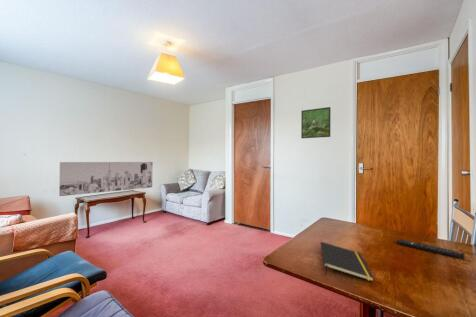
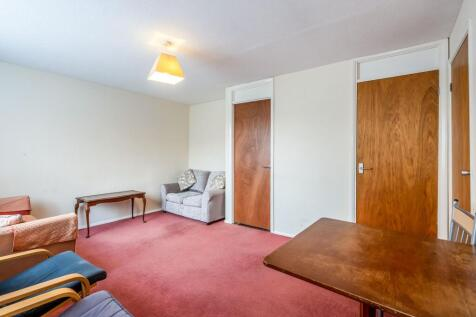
- notepad (343, 258)
- remote control (428, 248)
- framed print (315, 123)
- wall art (112, 176)
